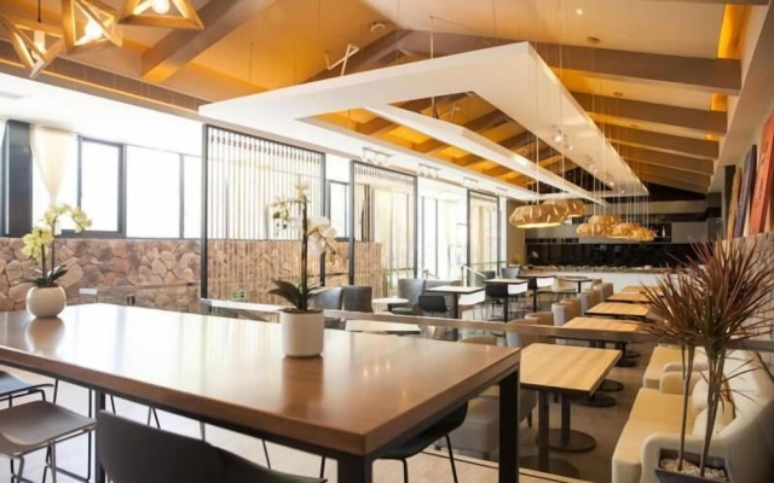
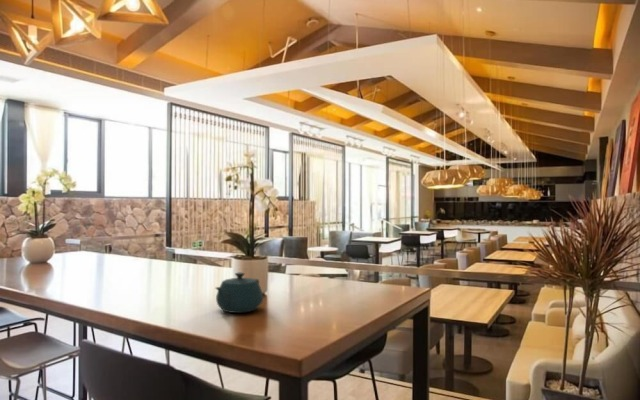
+ teapot (238, 291)
